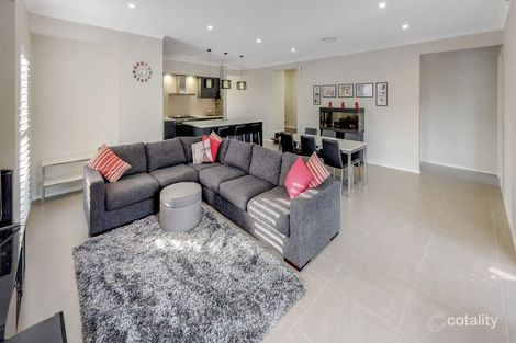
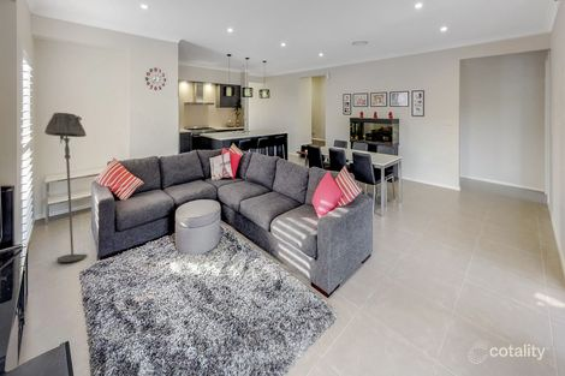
+ floor lamp (69, 186)
